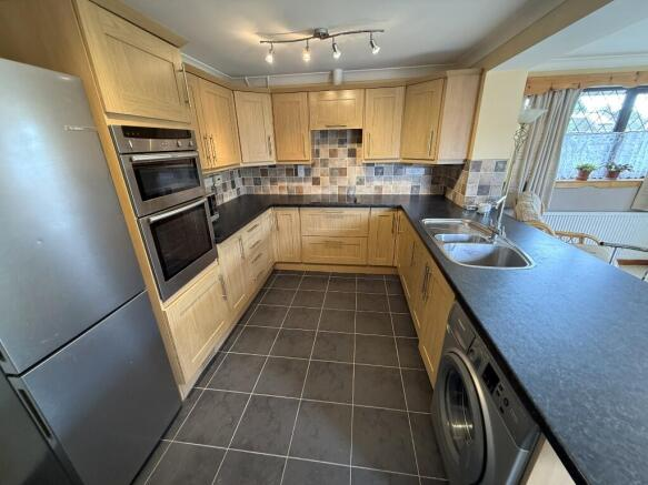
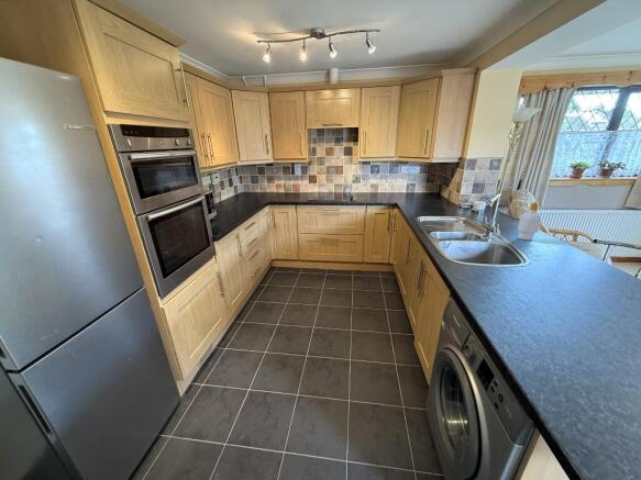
+ soap bottle (529, 221)
